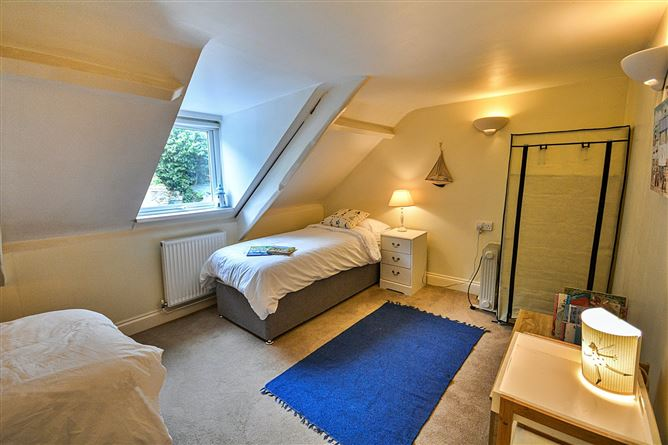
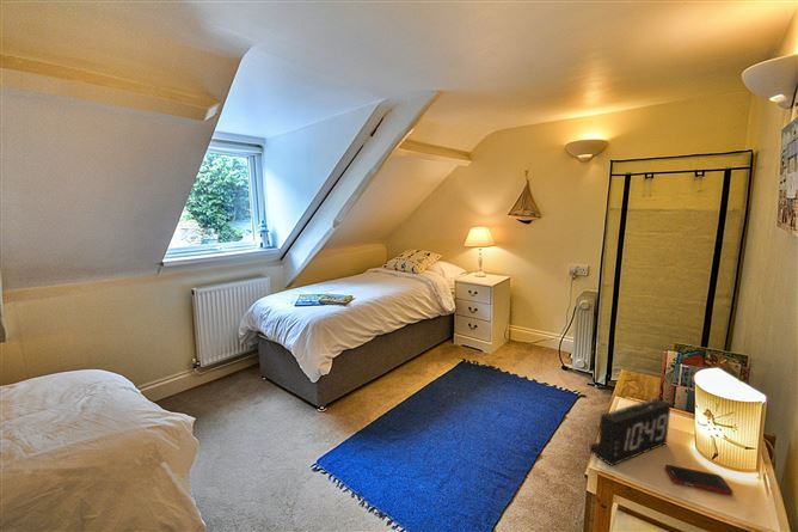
+ cell phone (696, 478)
+ alarm clock (631, 427)
